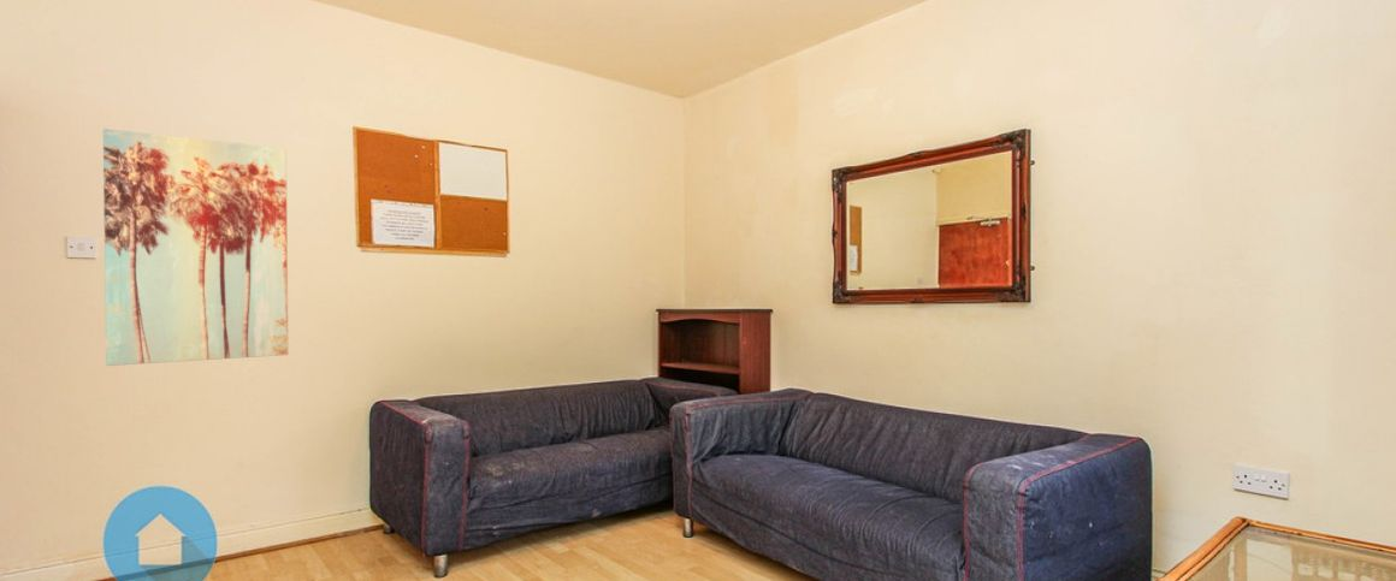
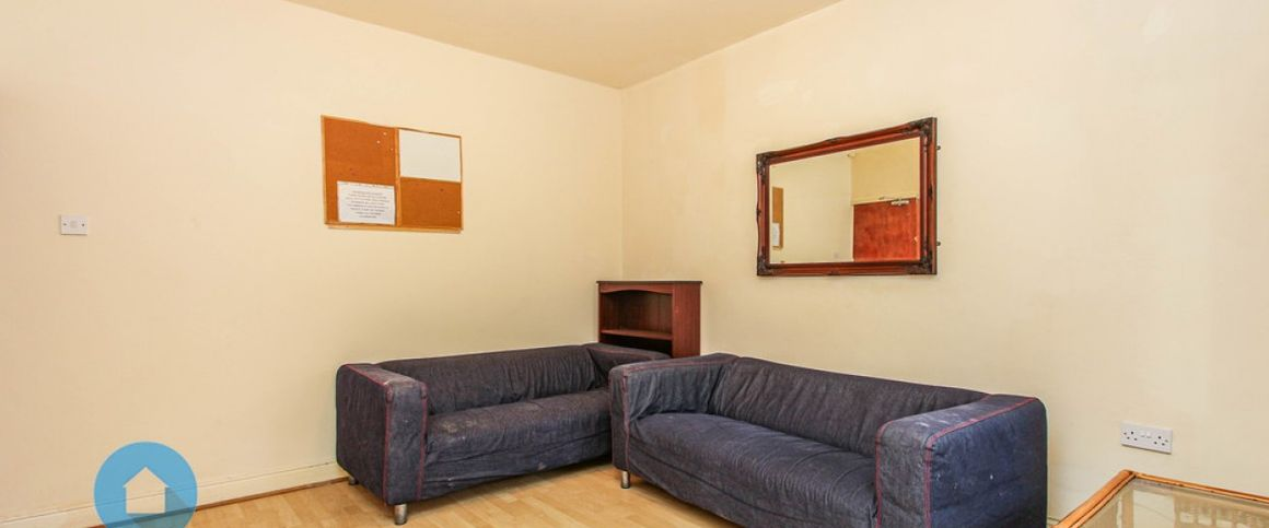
- wall art (201, 249)
